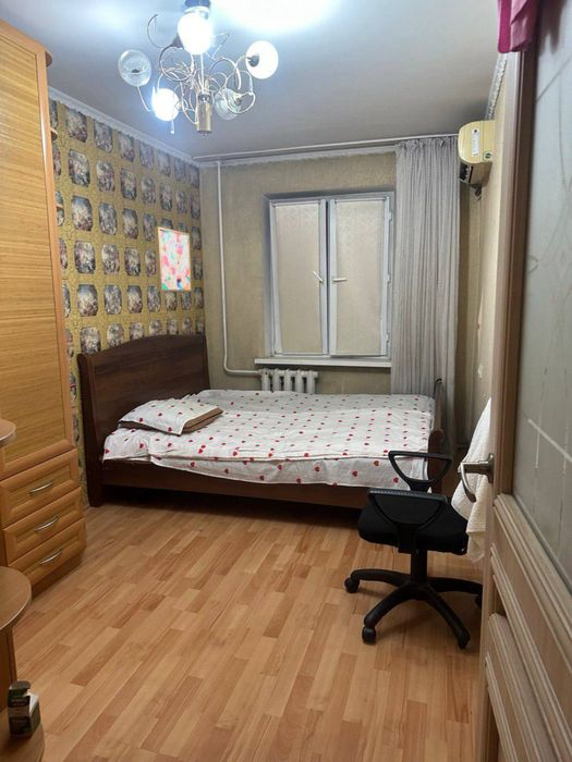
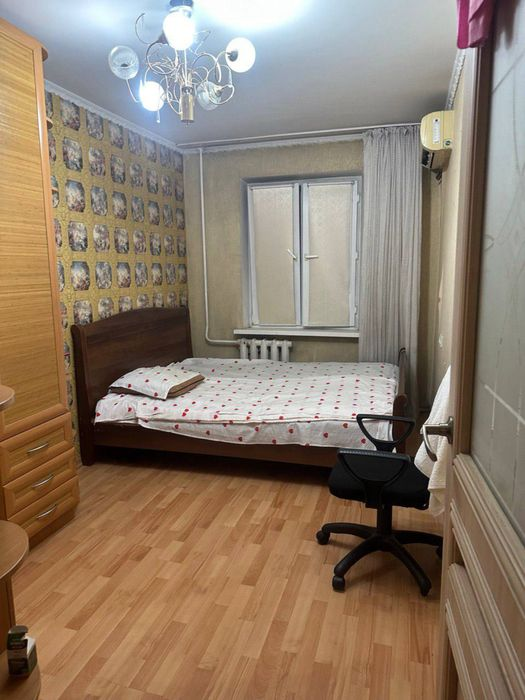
- wall art (173, 261)
